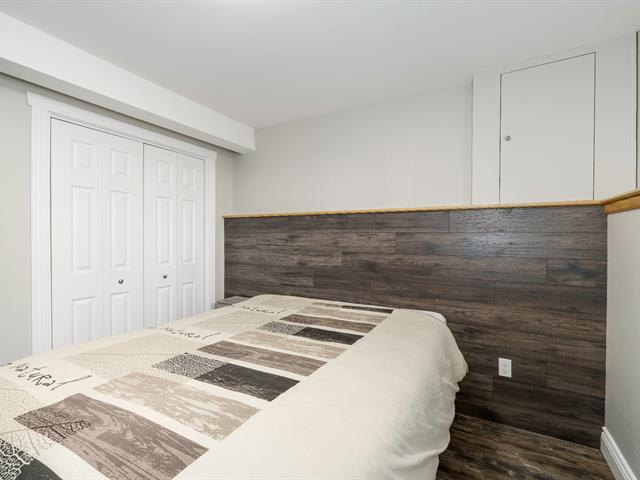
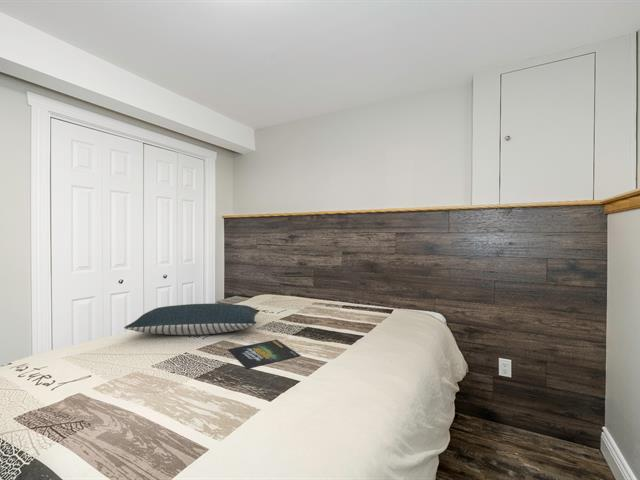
+ pillow (199, 318)
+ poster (263, 352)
